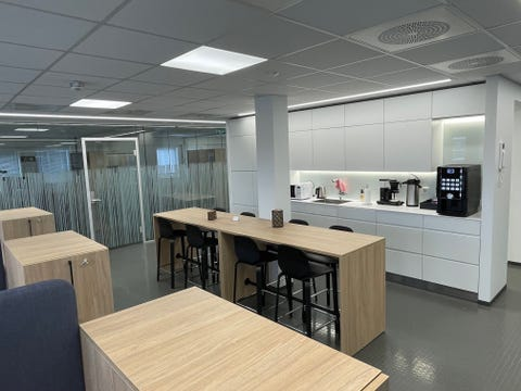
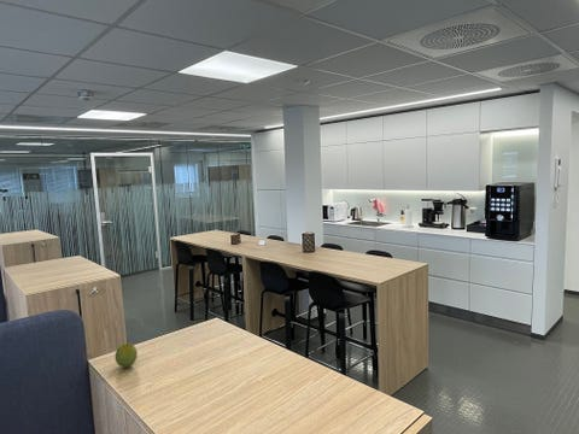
+ fruit (125, 354)
